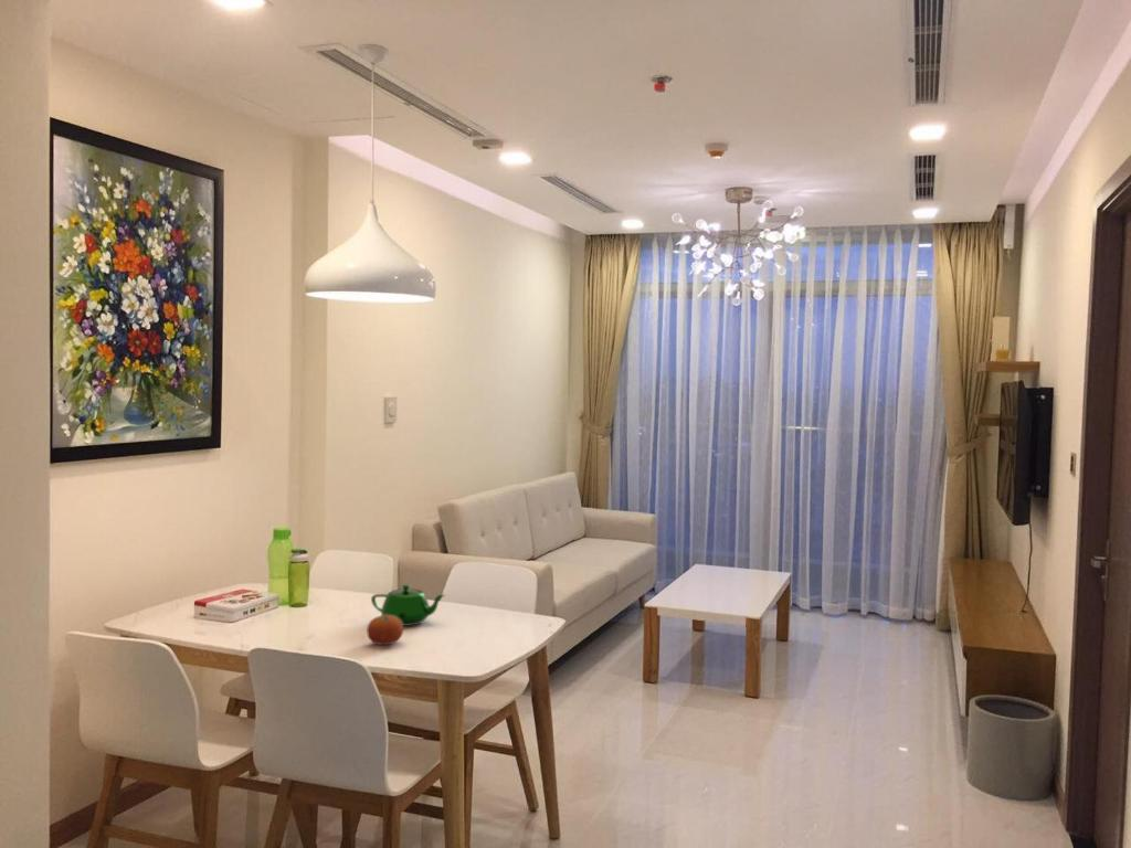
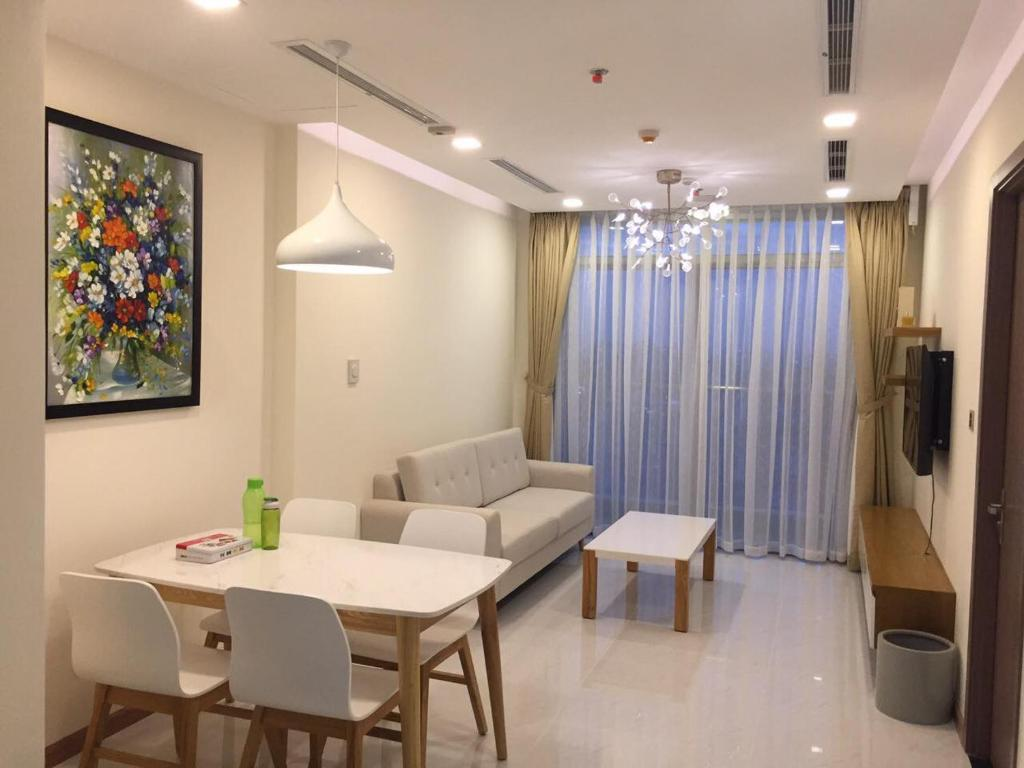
- fruit (384, 629)
- teapot (408, 603)
